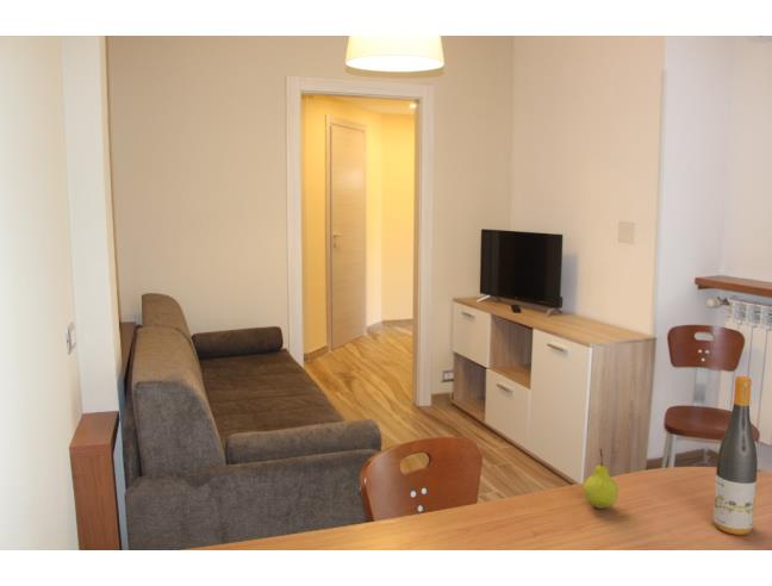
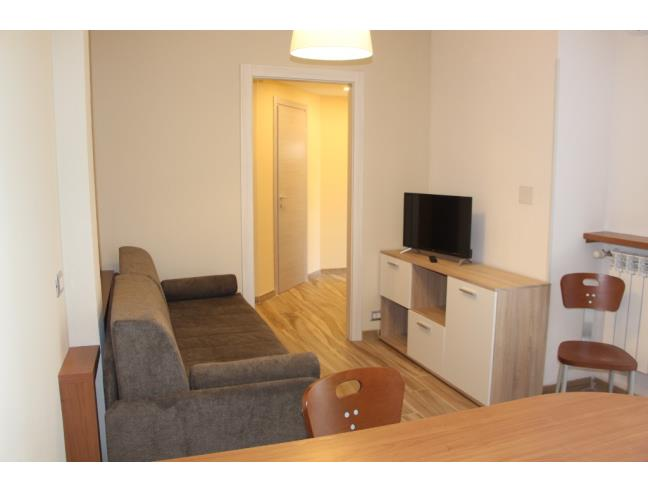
- fruit (600, 479)
- wine bottle (737, 453)
